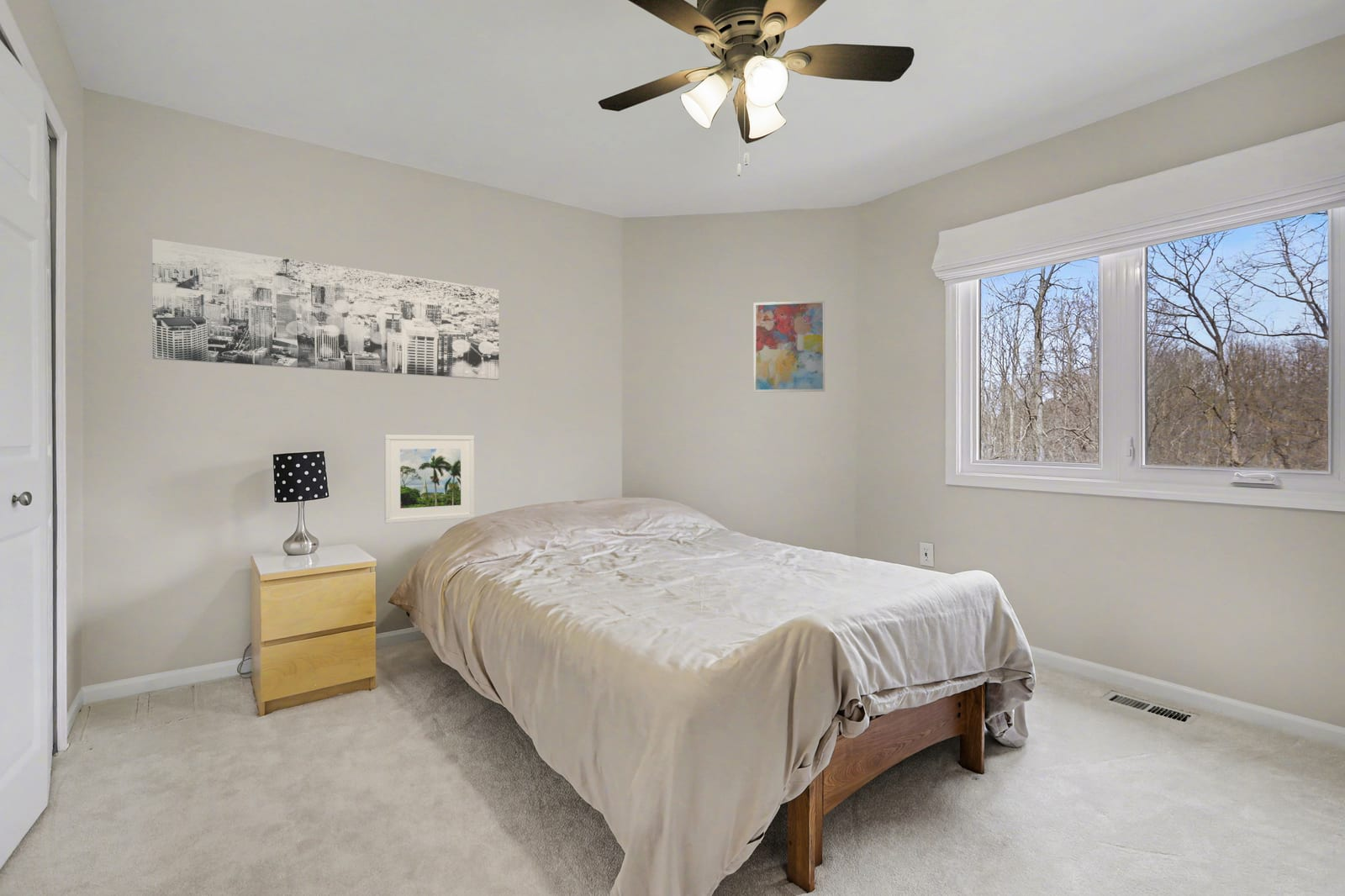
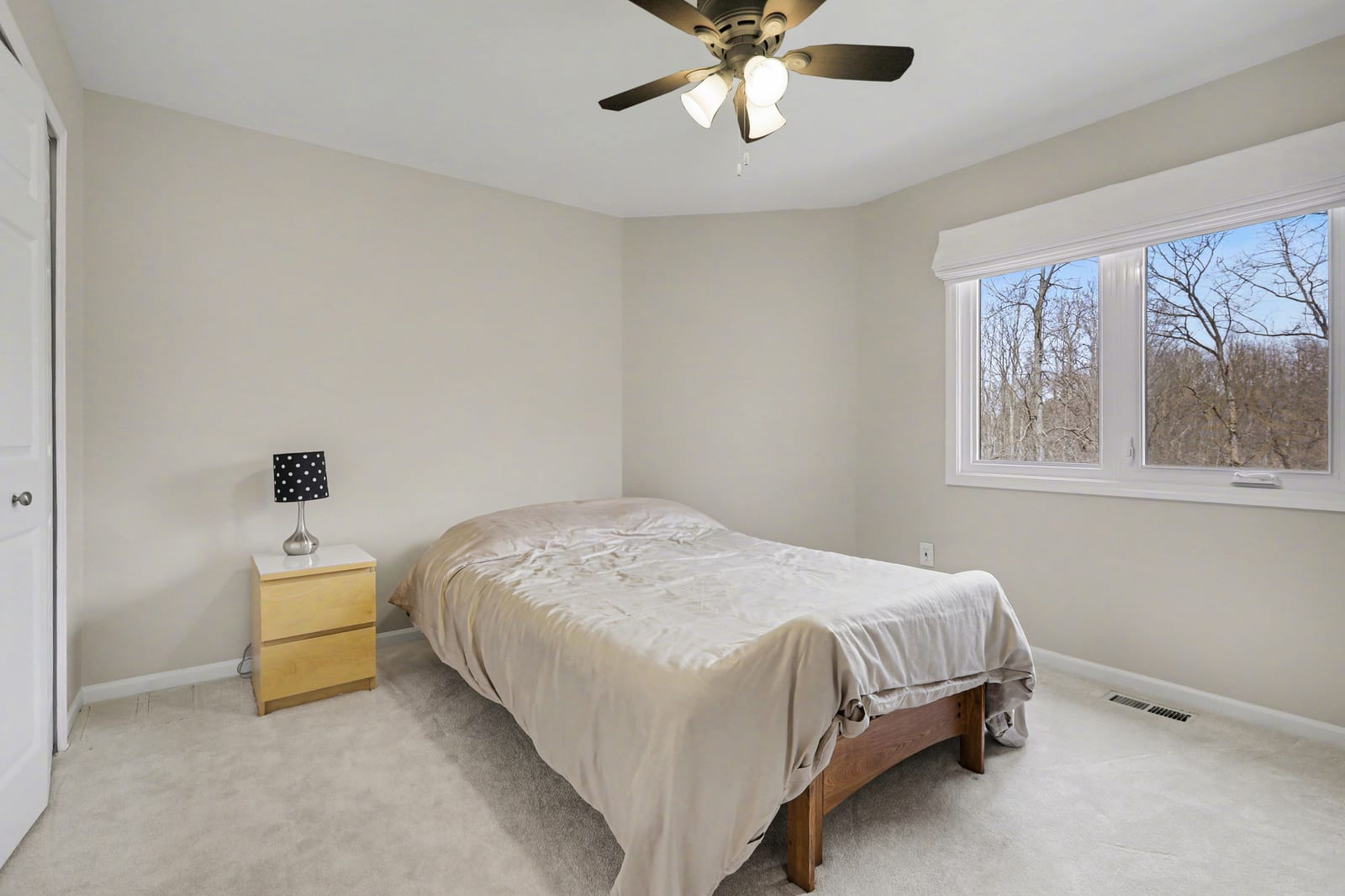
- wall art (789, 346)
- wall art (349, 319)
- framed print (430, 477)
